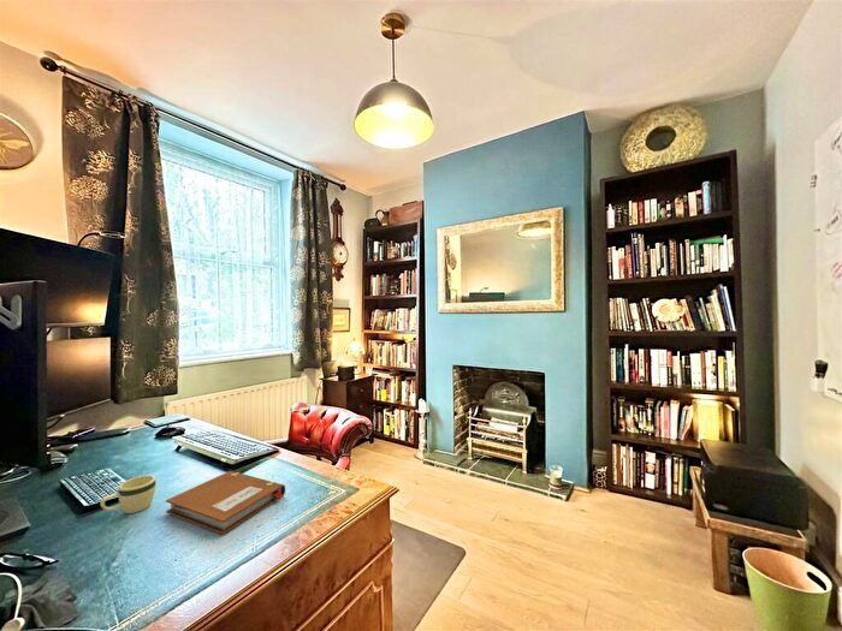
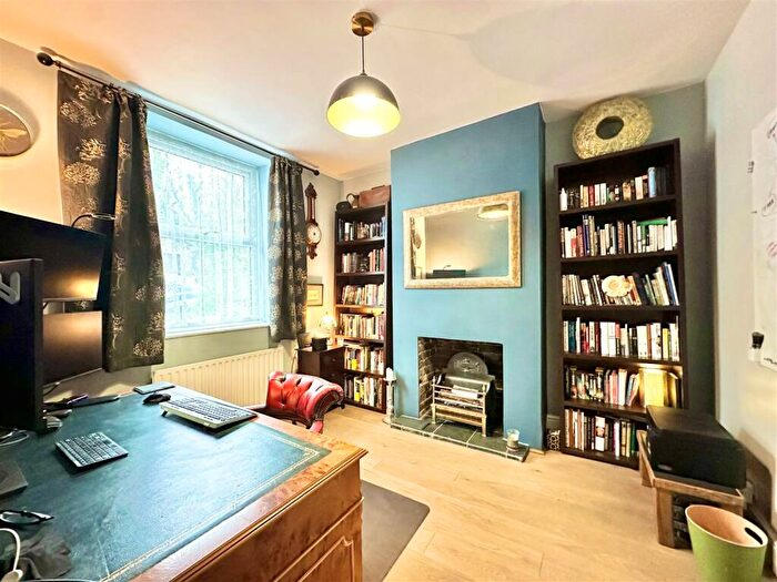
- mug (129, 498)
- notebook (230, 498)
